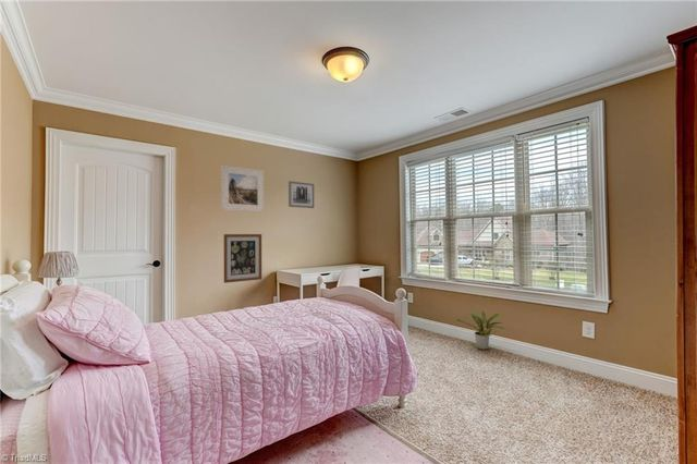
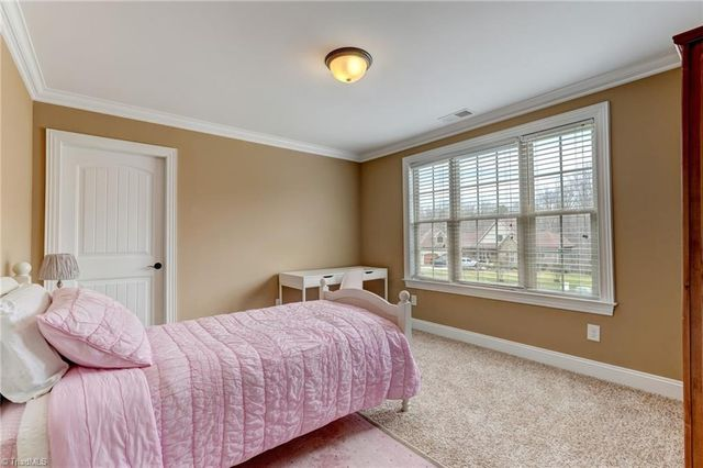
- wall art (243, 257)
- potted plant (484, 329)
- wall art (302, 195)
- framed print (243, 190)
